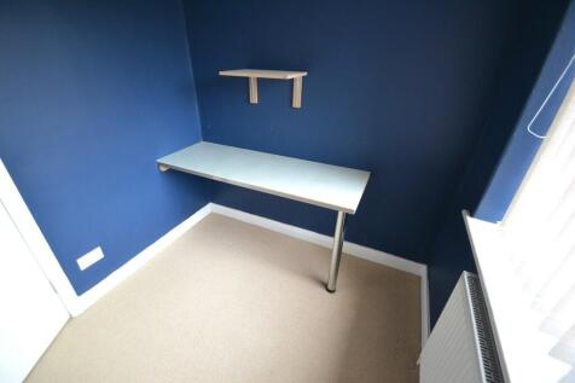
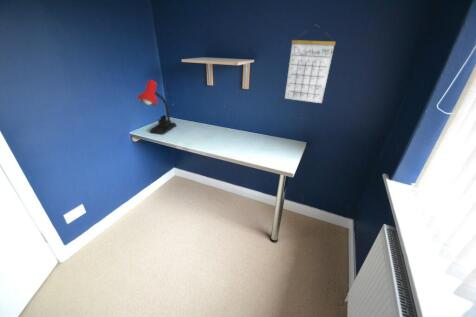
+ calendar (309, 65)
+ desk lamp (156, 105)
